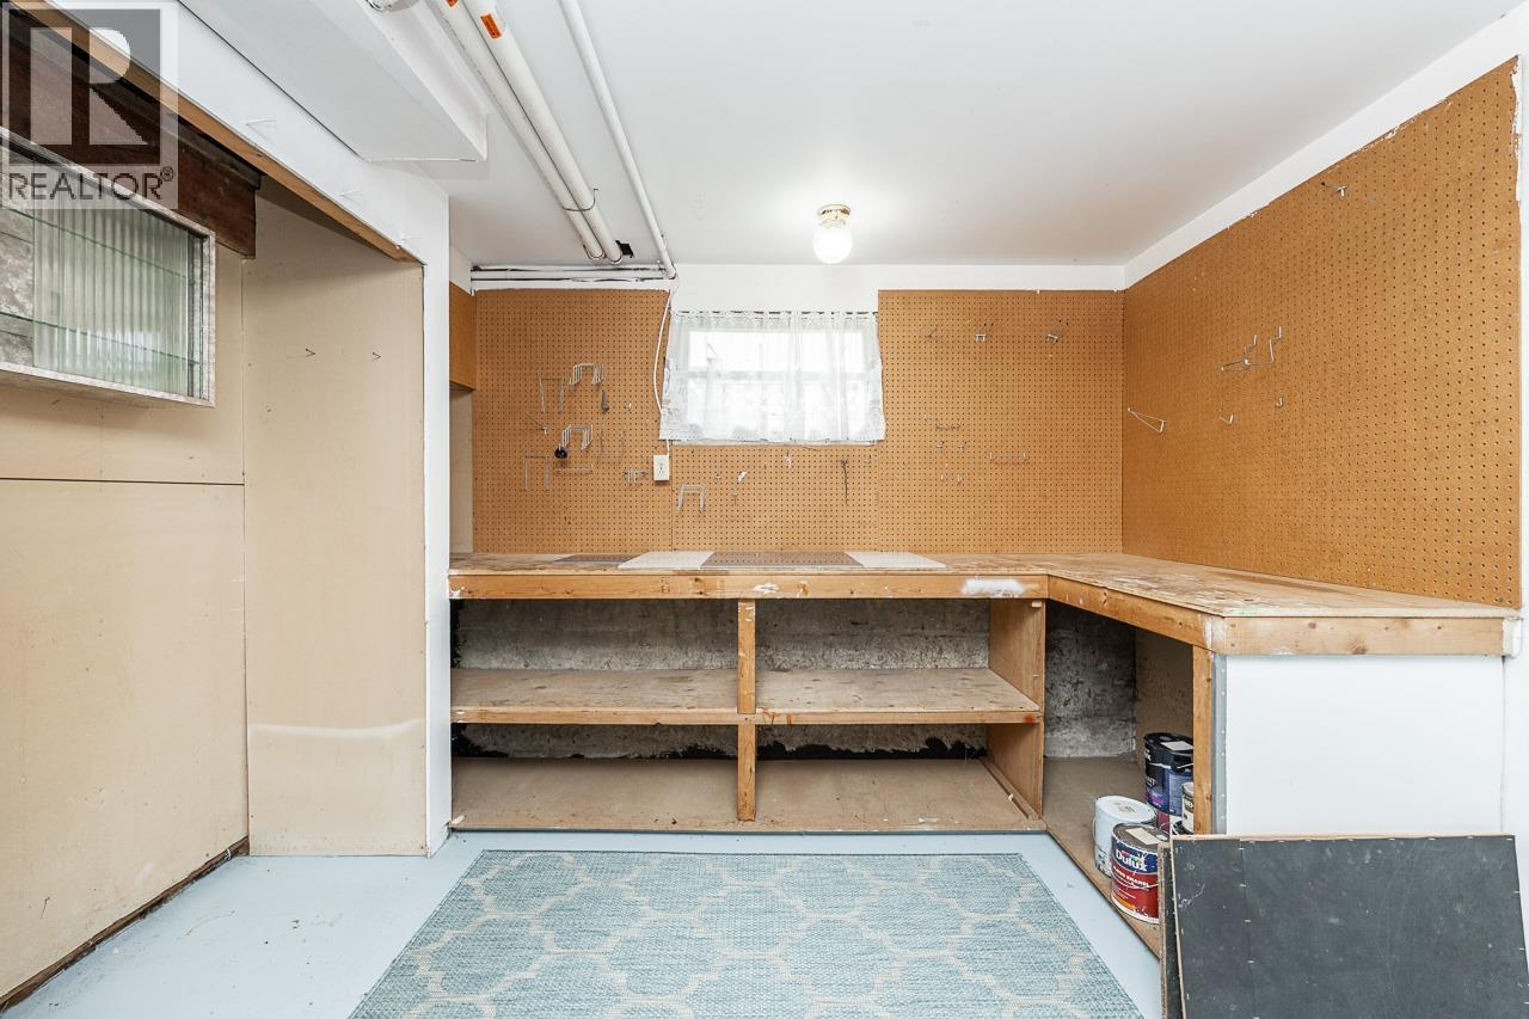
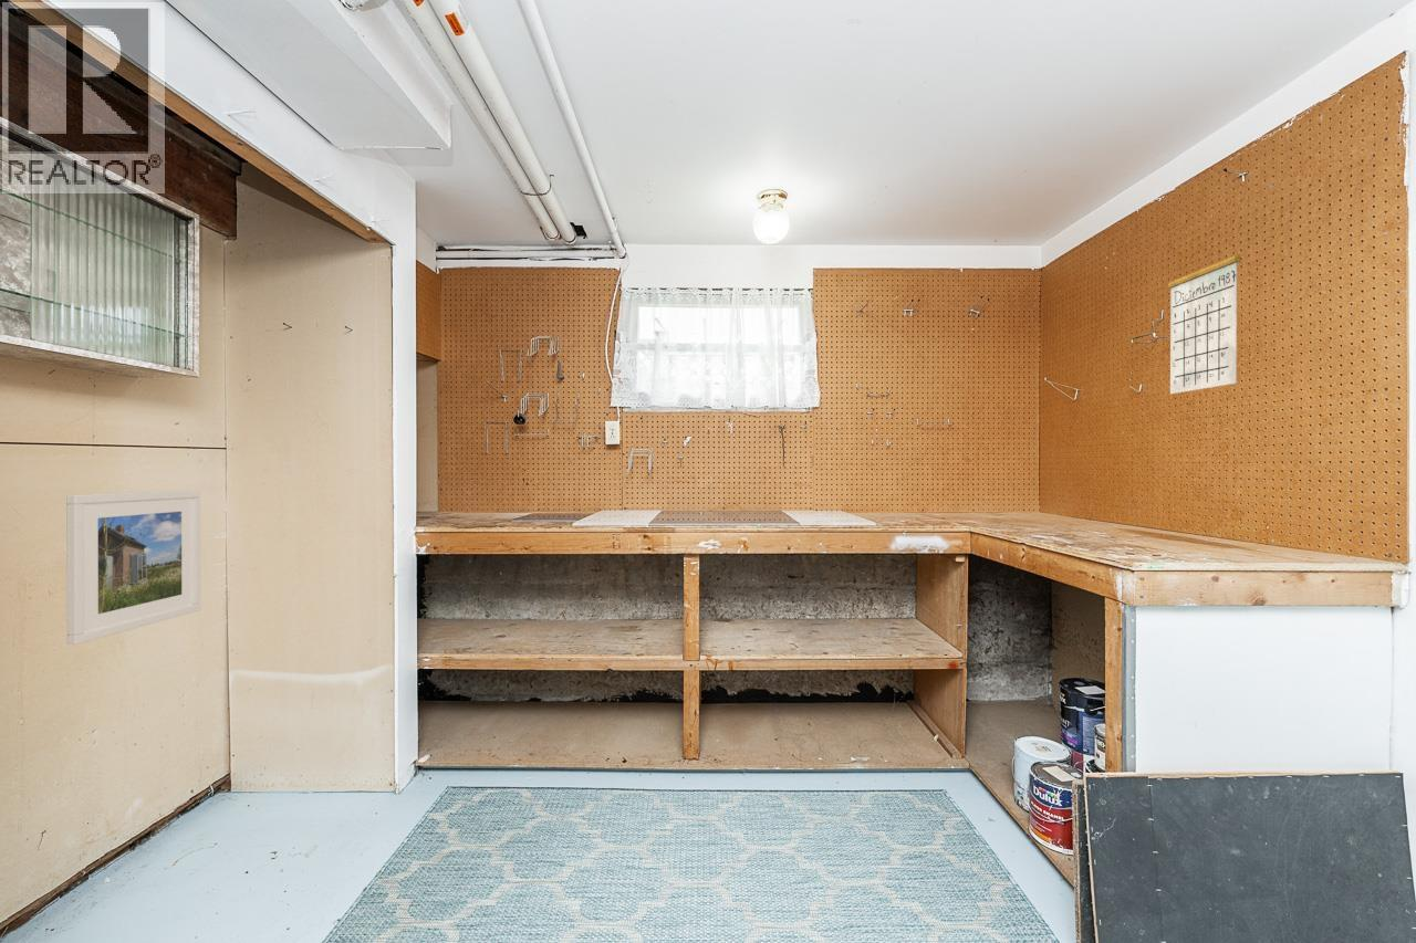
+ calendar (1201, 314)
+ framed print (140, 558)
